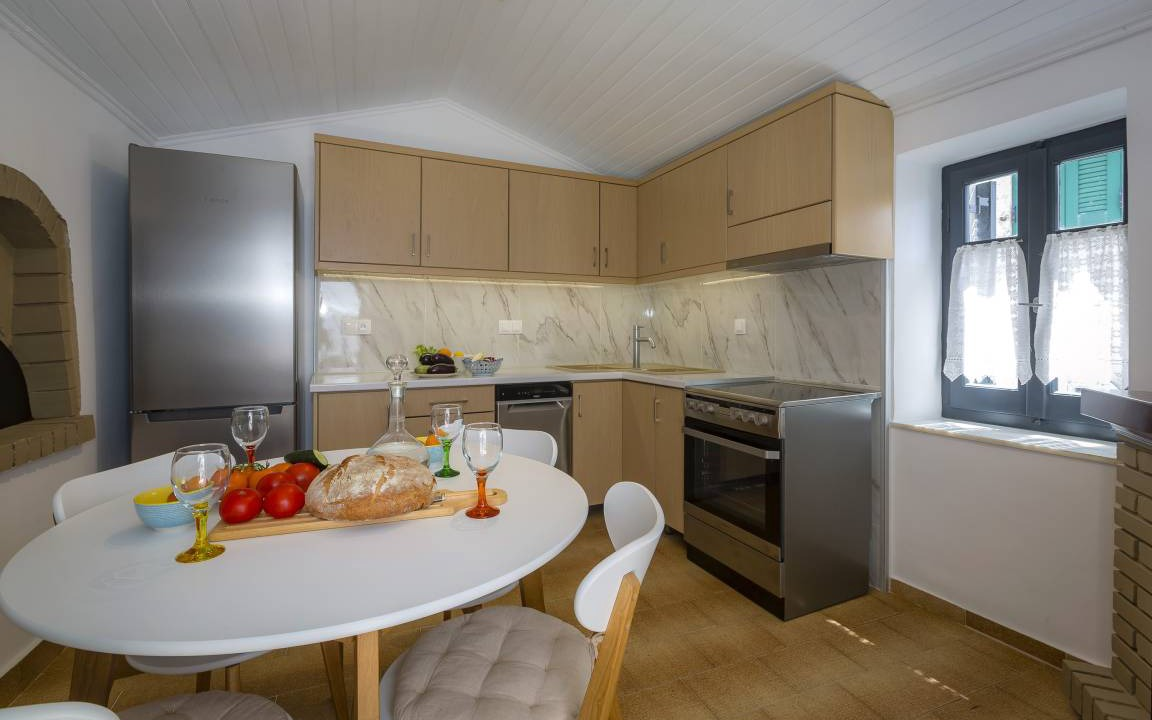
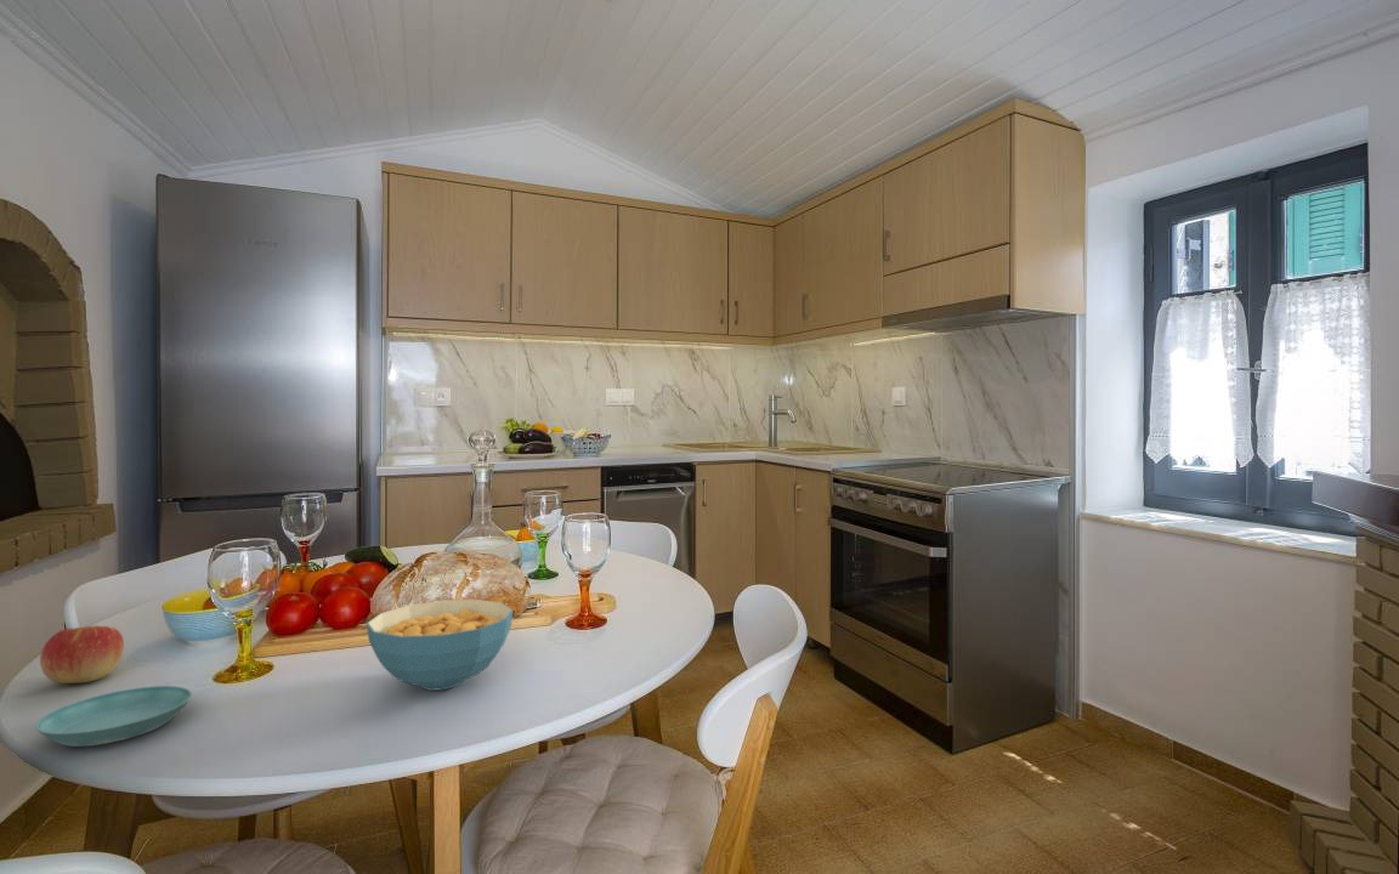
+ cereal bowl (442, 648)
+ apple (83, 652)
+ saucer (118, 716)
